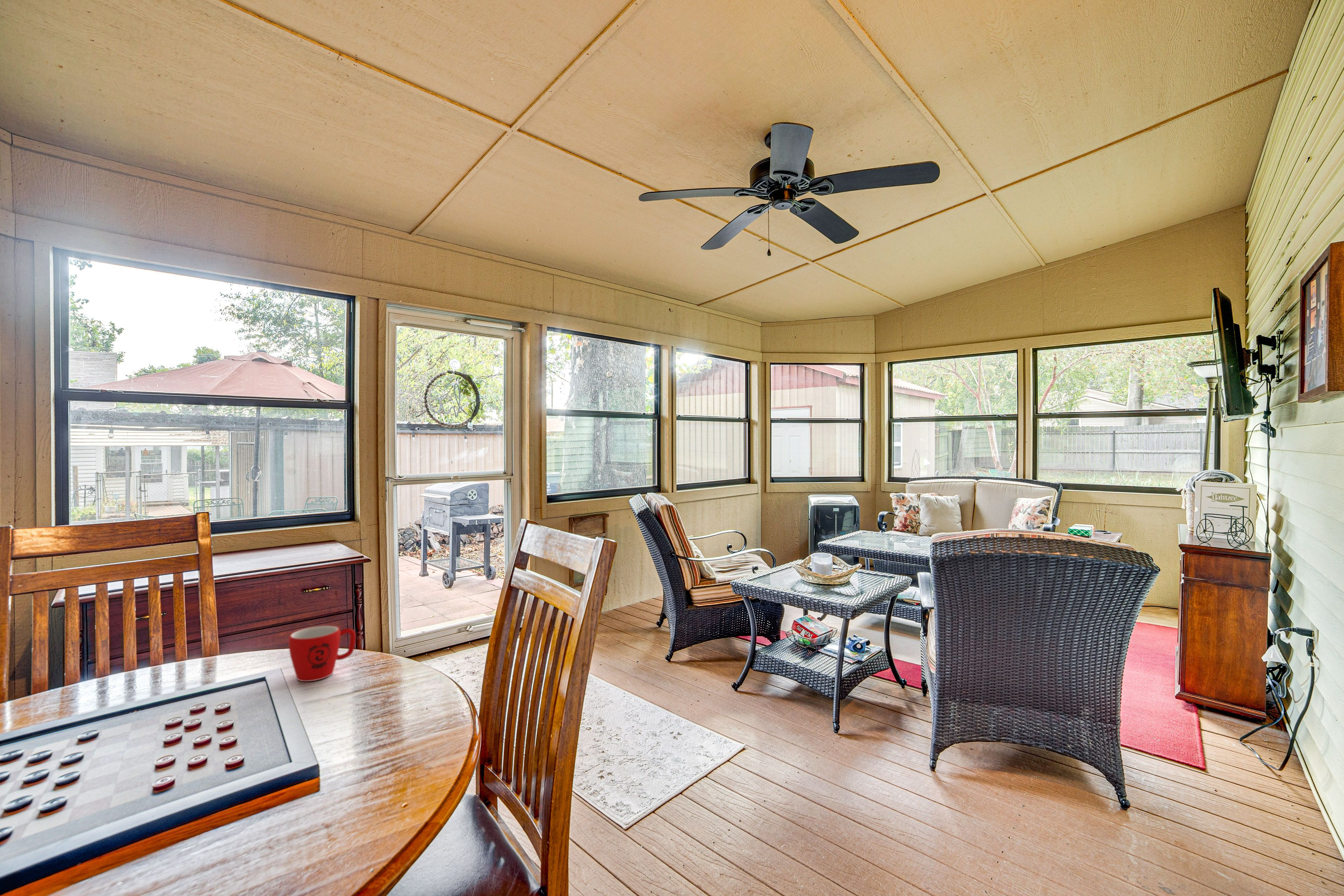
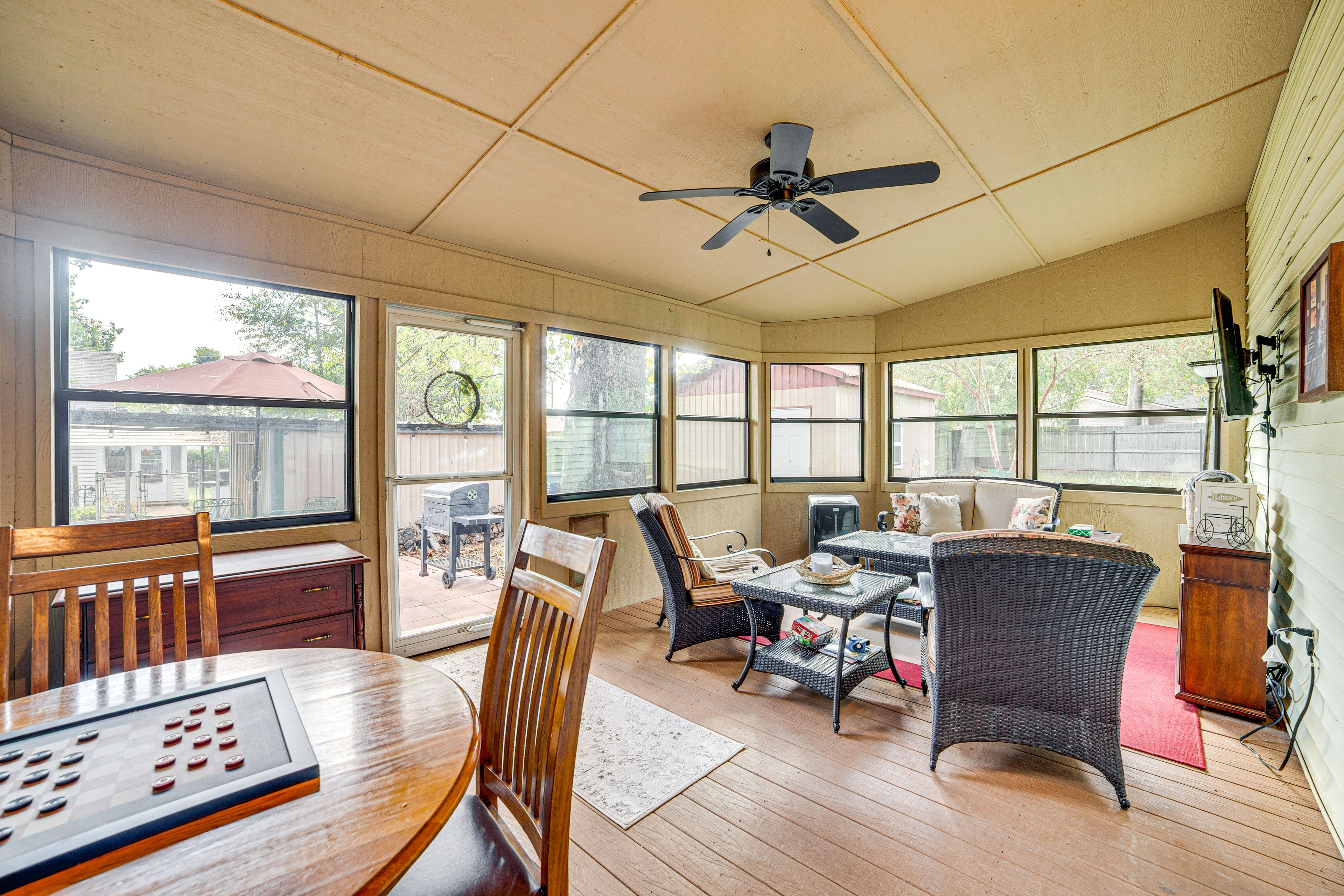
- mug (323, 652)
